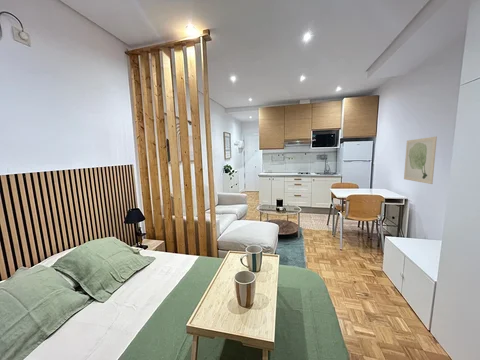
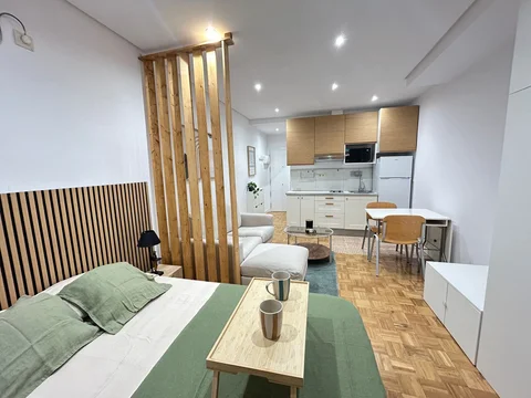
- wall art (418, 160)
